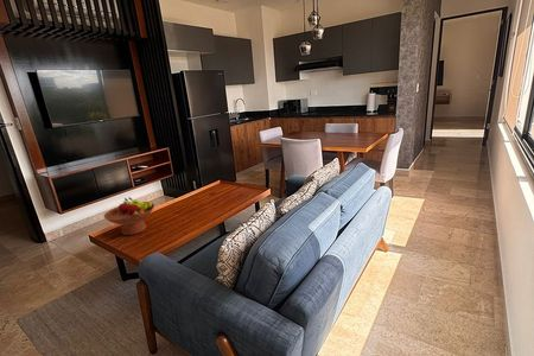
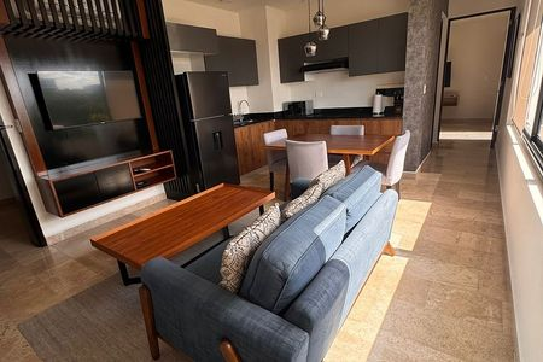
- fruit bowl (131, 216)
